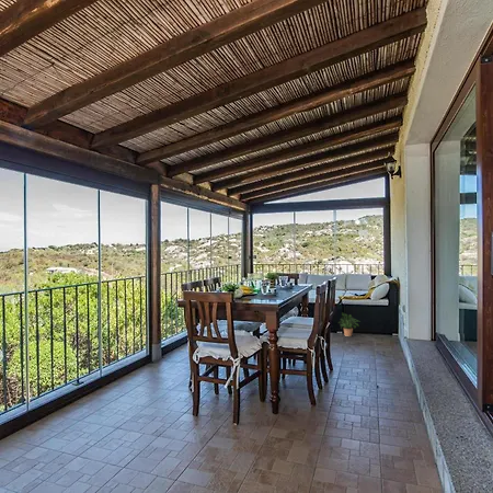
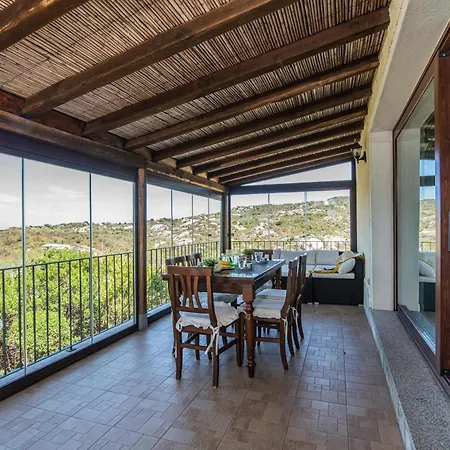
- potted plant (349, 323)
